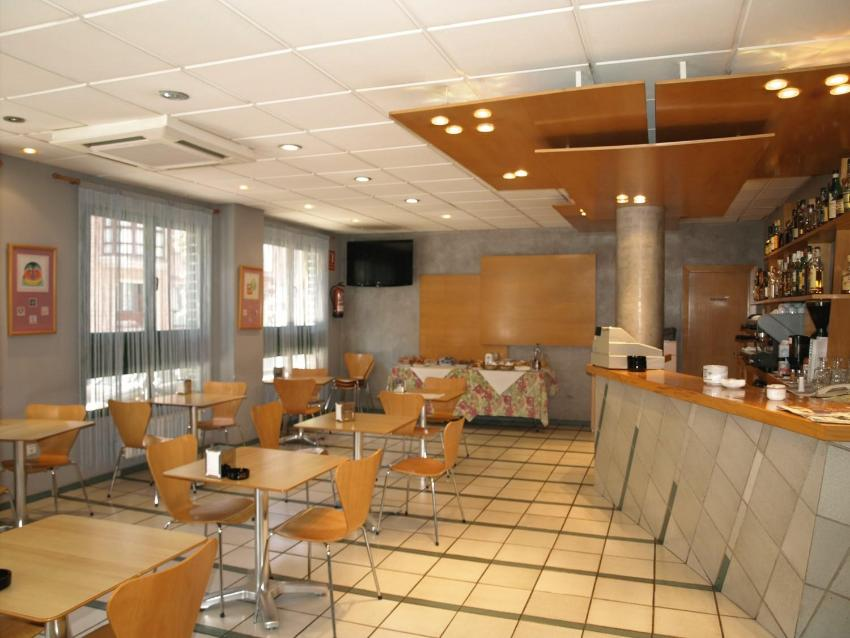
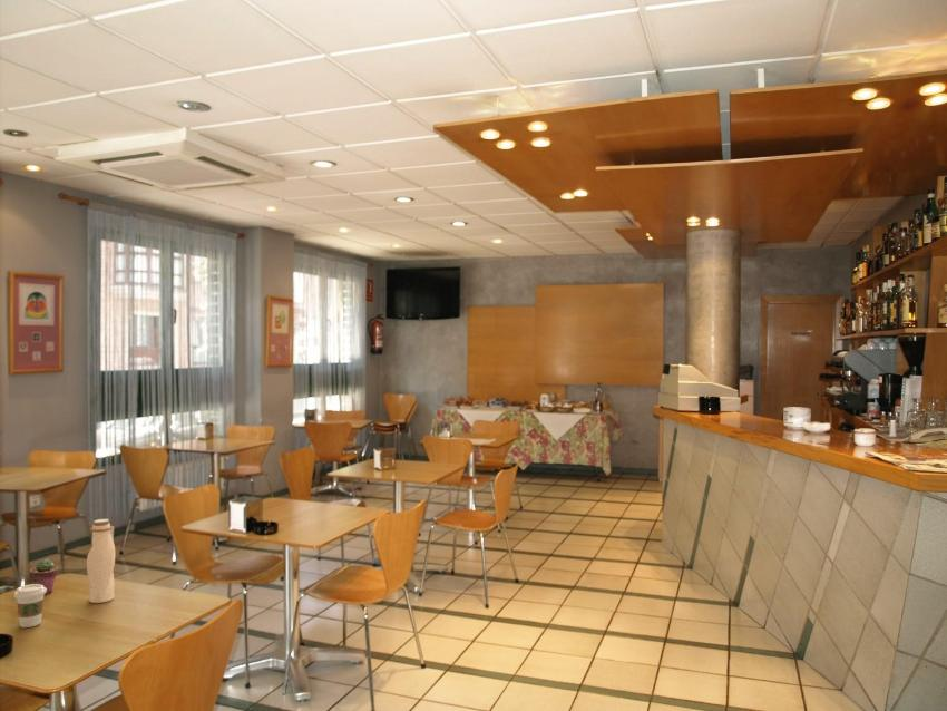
+ potted succulent (43, 575)
+ water bottle (101, 558)
+ coffee cup (30, 605)
